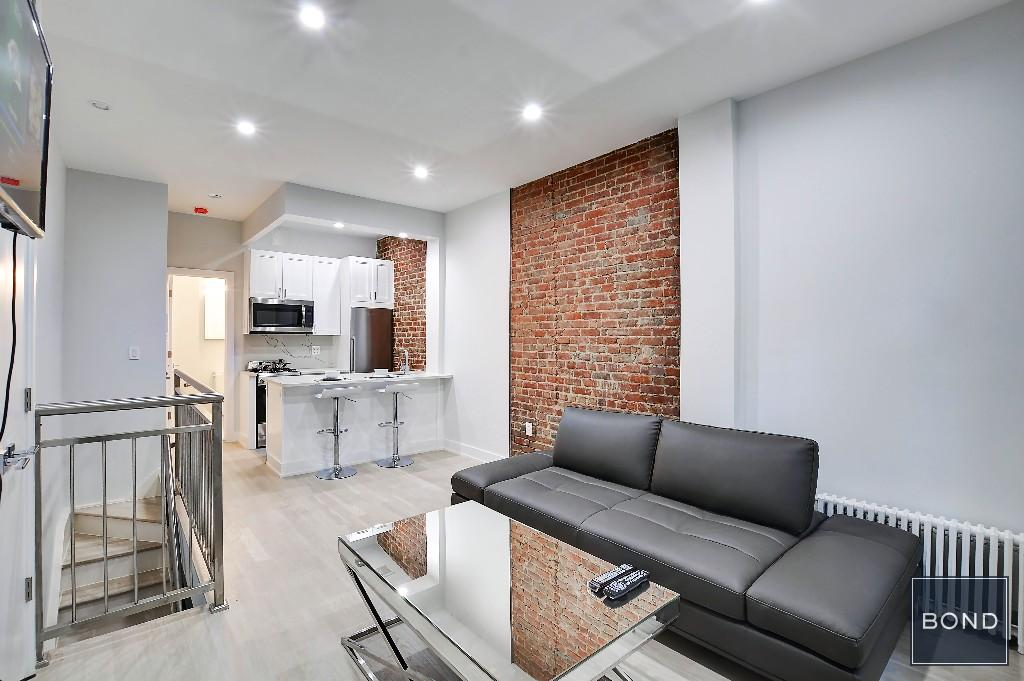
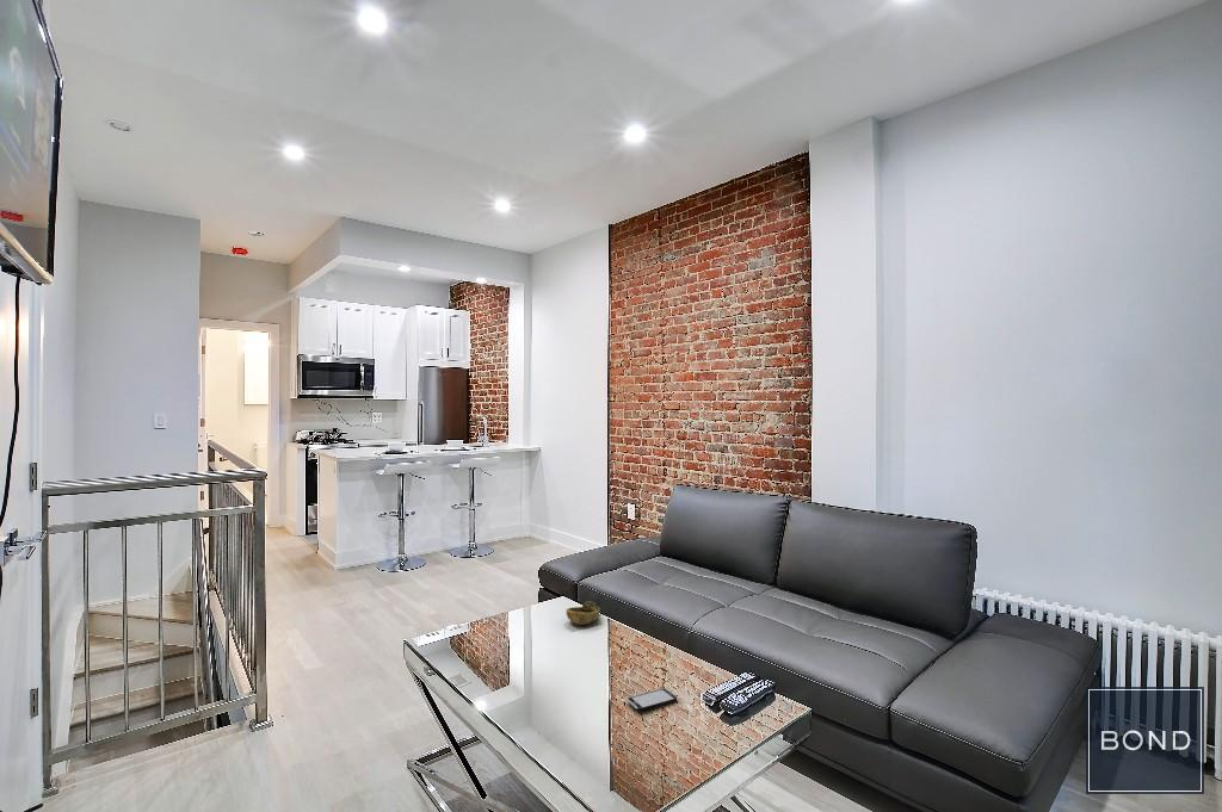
+ smartphone (652, 699)
+ decorative bowl (586, 610)
